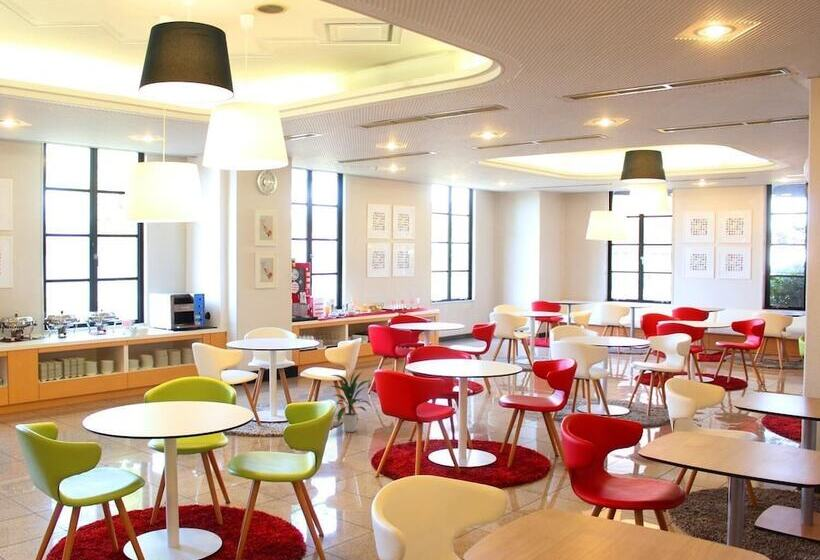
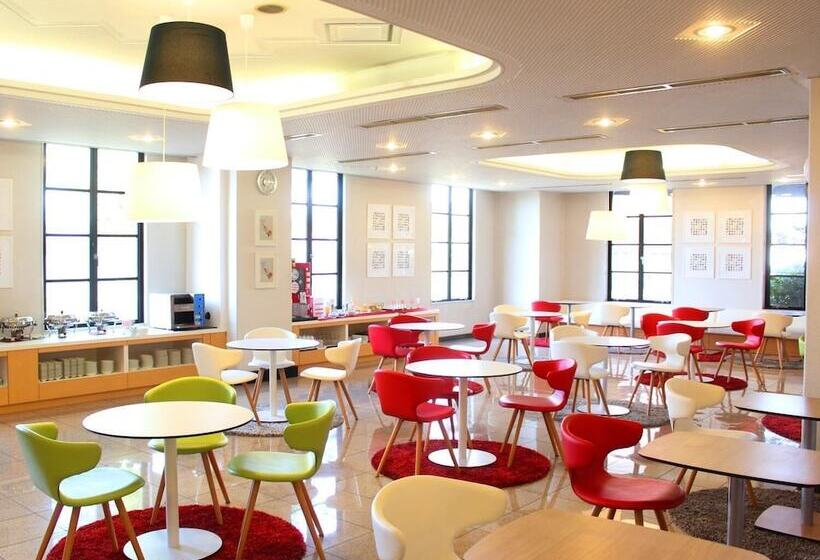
- indoor plant (348, 399)
